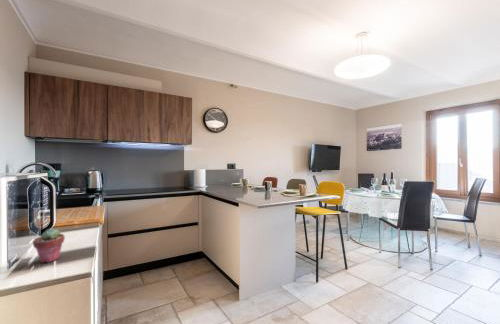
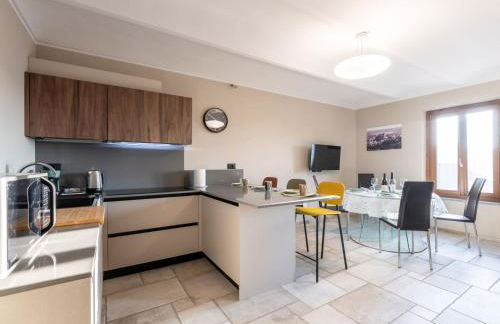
- potted succulent (49, 243)
